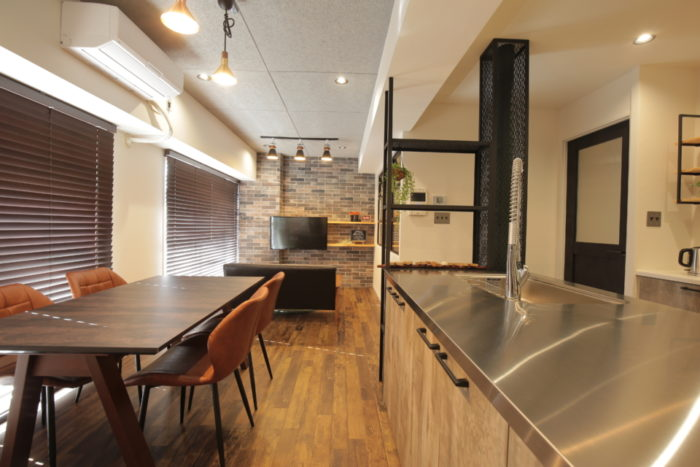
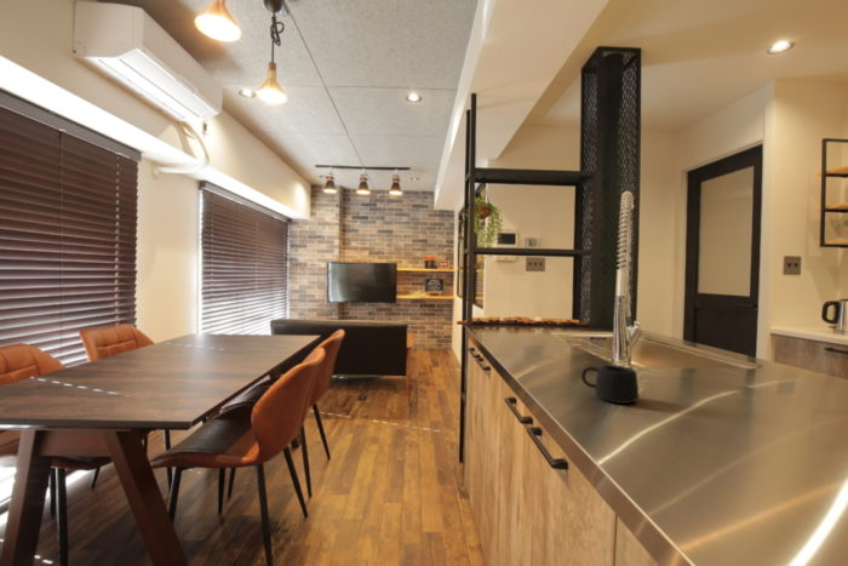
+ mug (608, 382)
